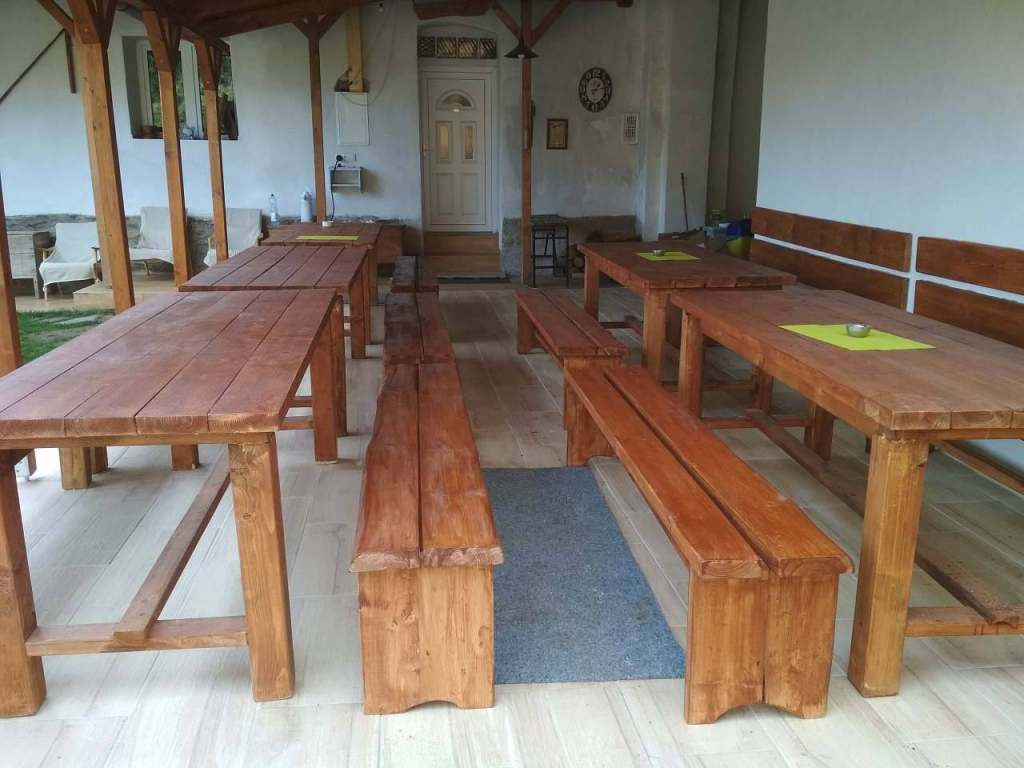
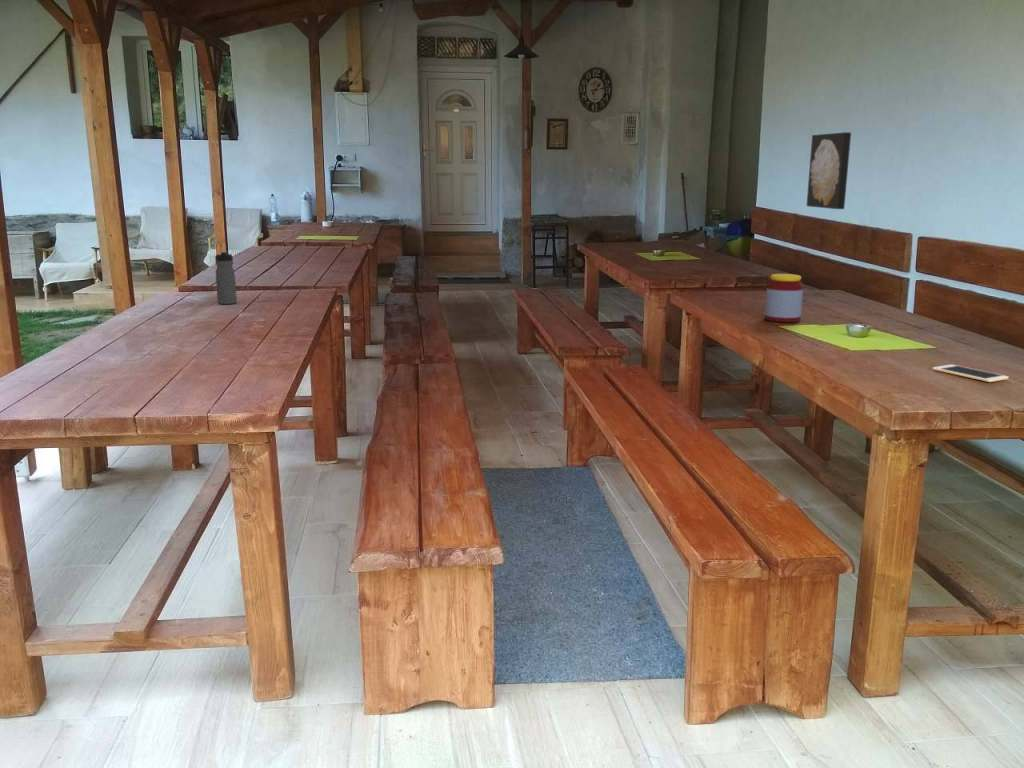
+ water bottle (225, 277)
+ cell phone (969, 372)
+ jar (784, 297)
+ wall art (828, 171)
